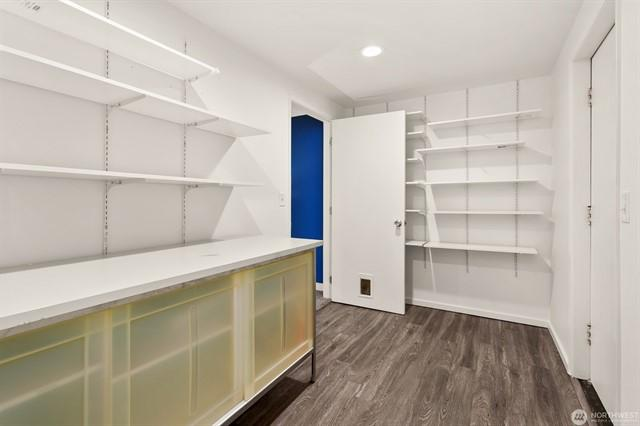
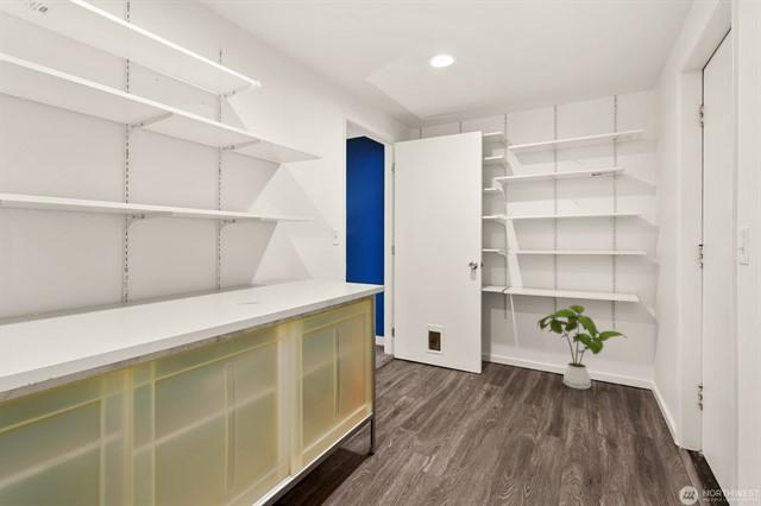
+ house plant (580, 350)
